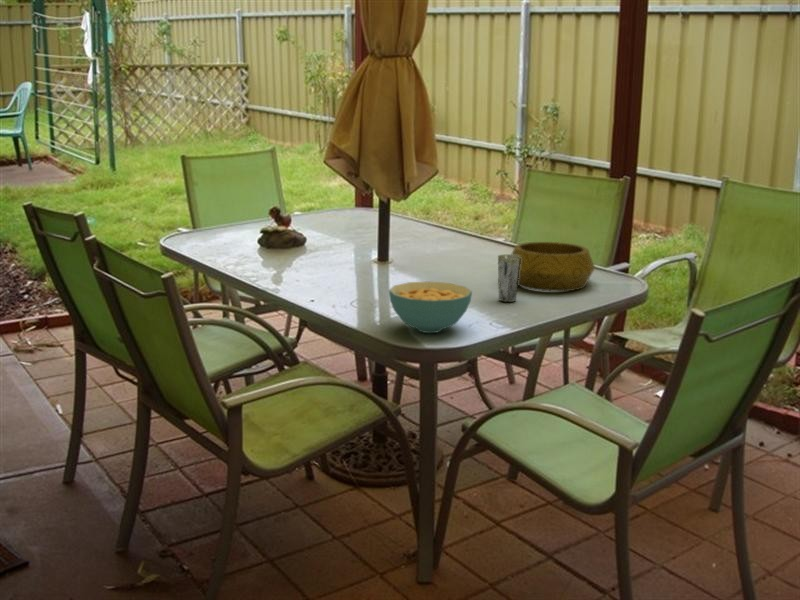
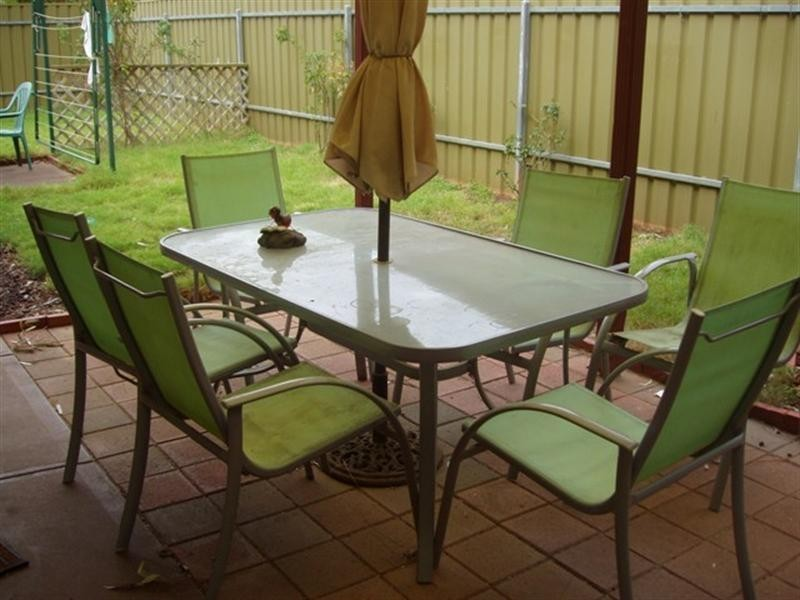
- decorative bowl (550, 265)
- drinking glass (508, 278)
- cereal bowl (429, 310)
